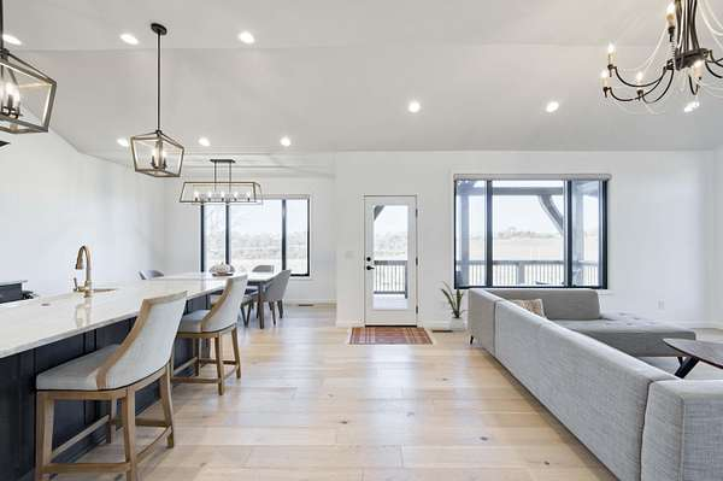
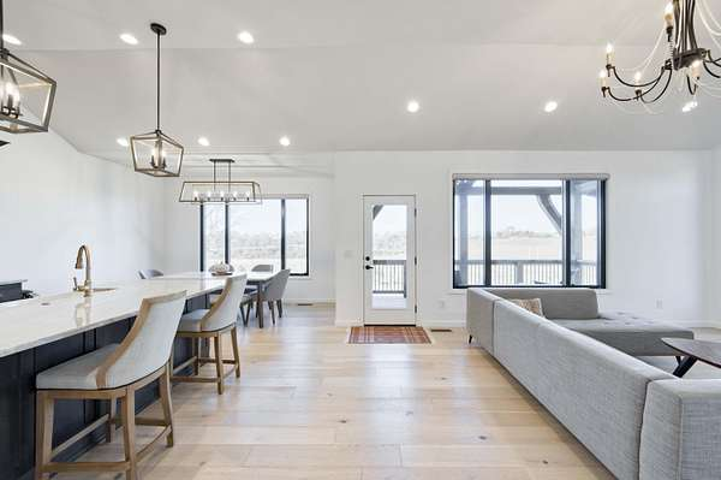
- house plant (454, 305)
